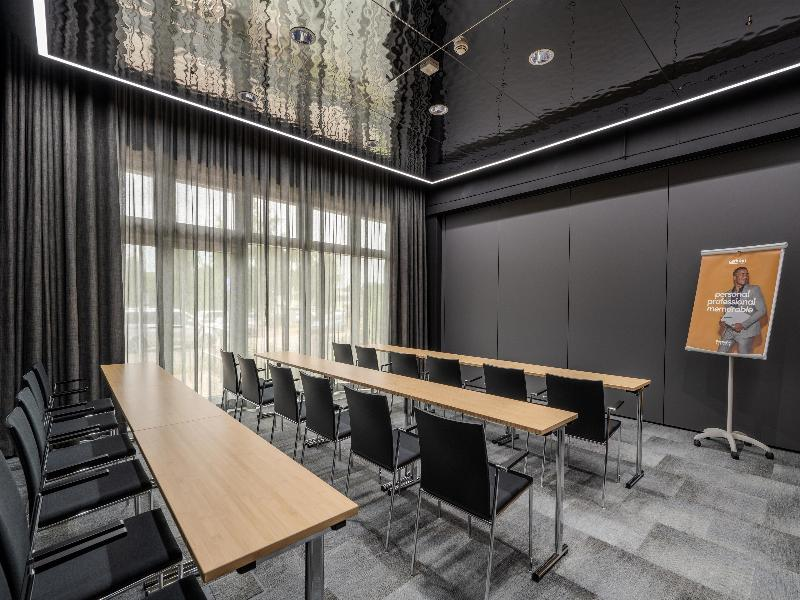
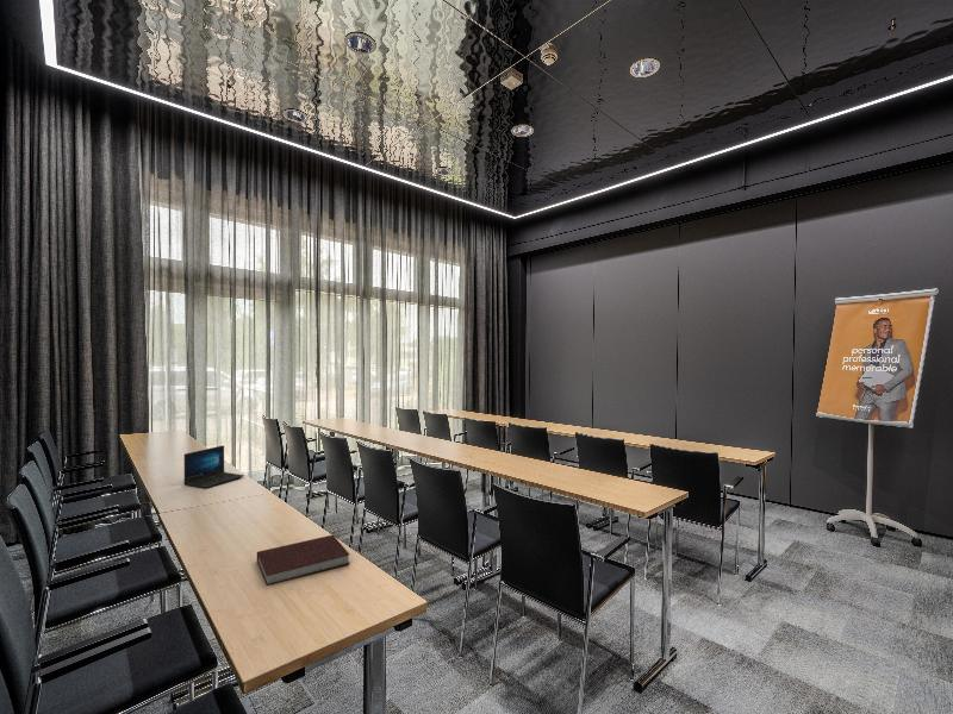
+ notebook (303, 557)
+ laptop (214, 465)
